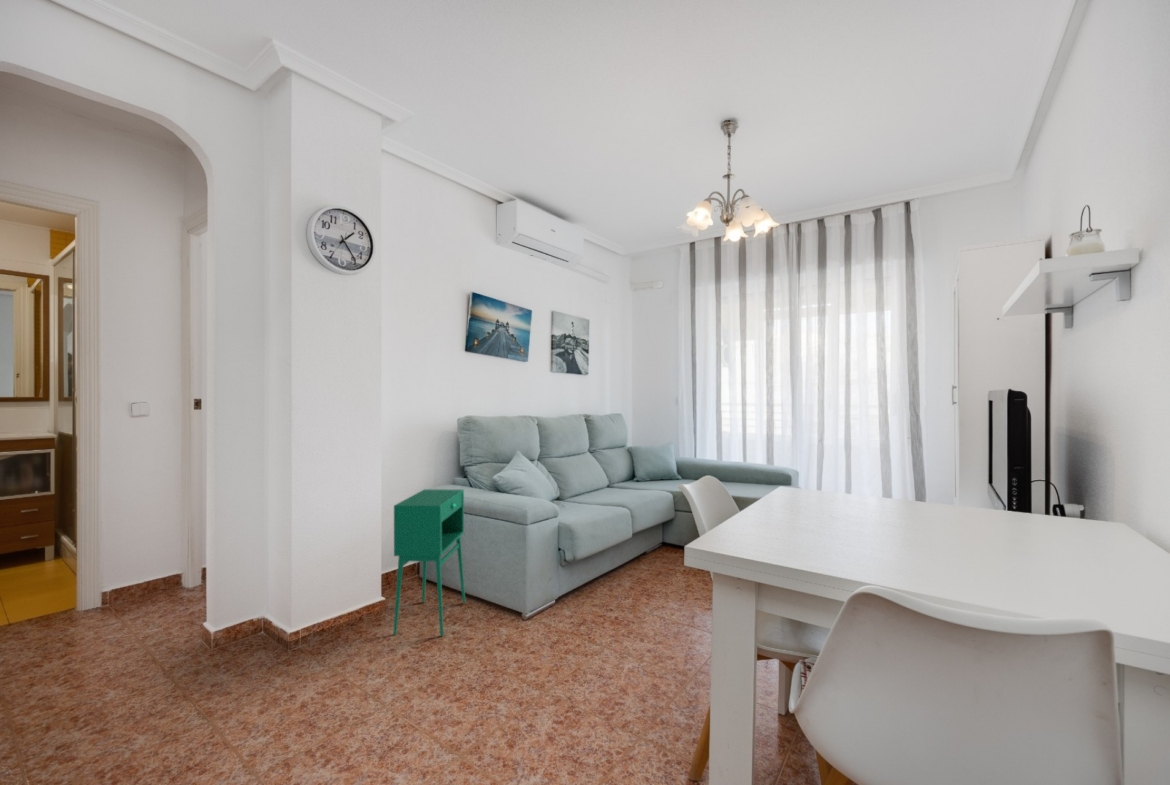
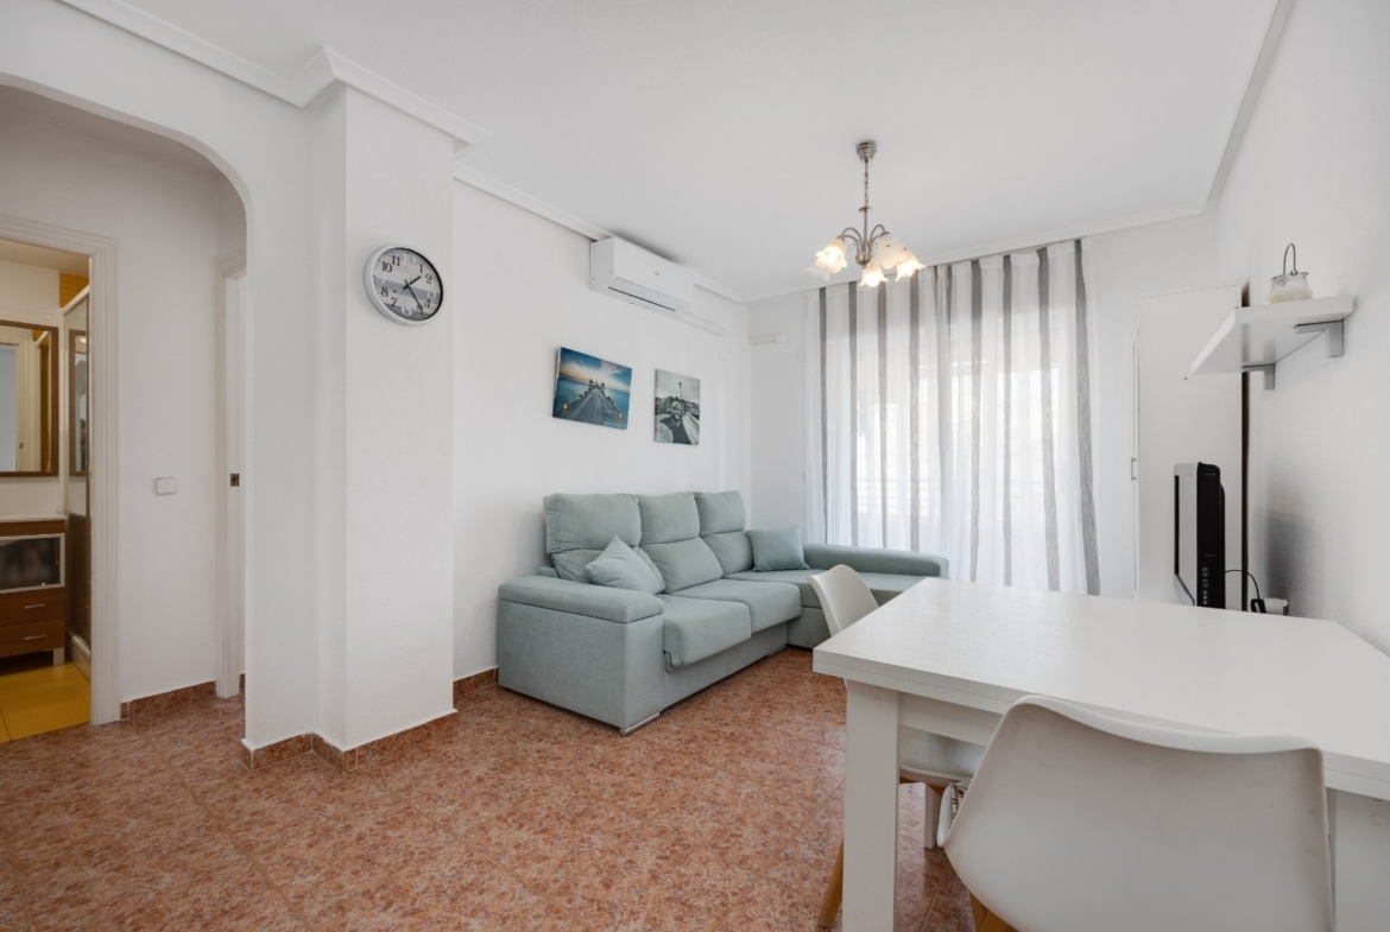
- storage cabinet (431, 557)
